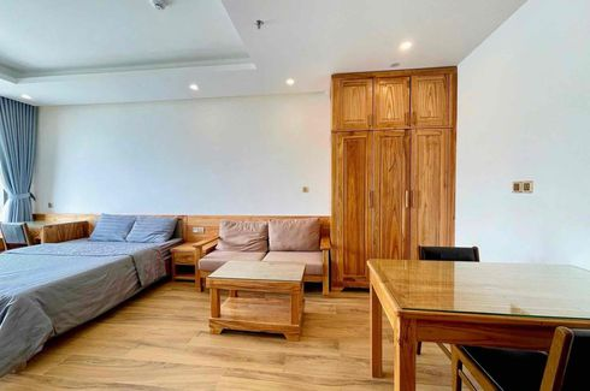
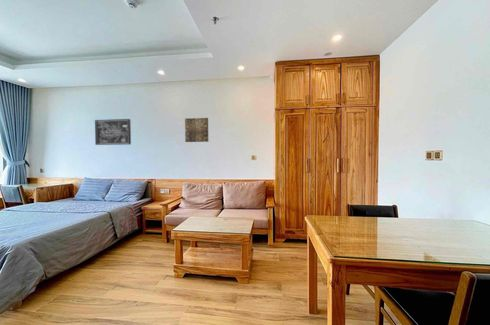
+ wall art (196, 130)
+ wall art (112, 132)
